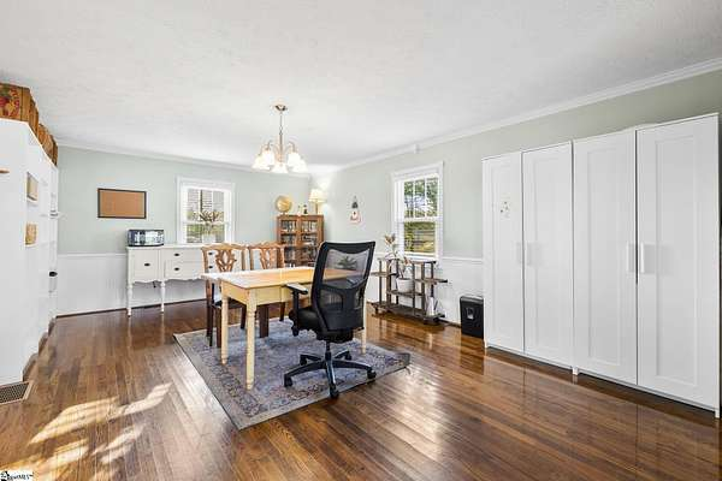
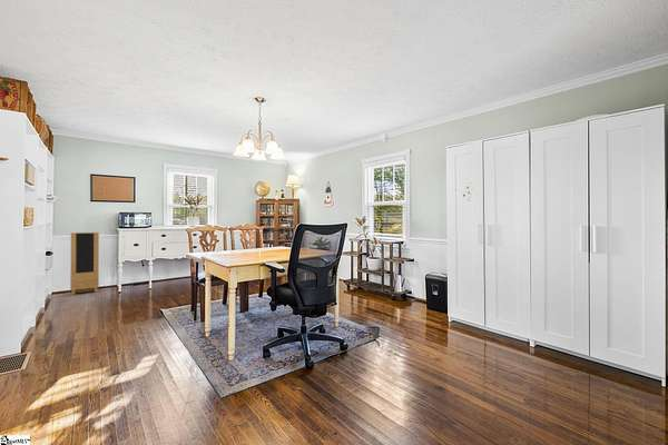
+ storage cabinet (85, 261)
